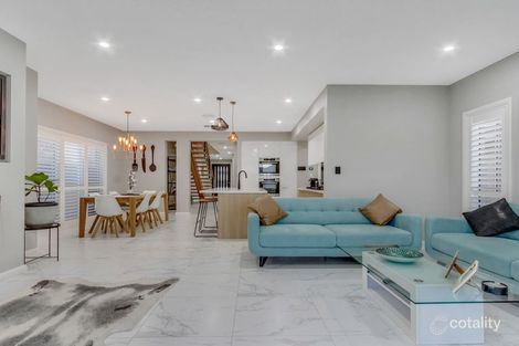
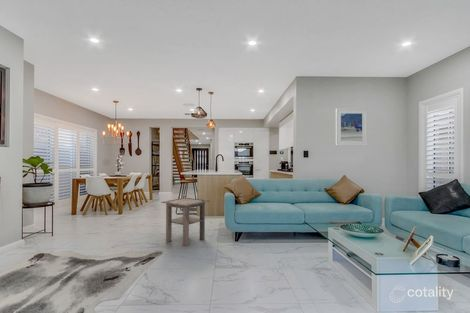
+ side table (185, 220)
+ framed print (351, 127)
